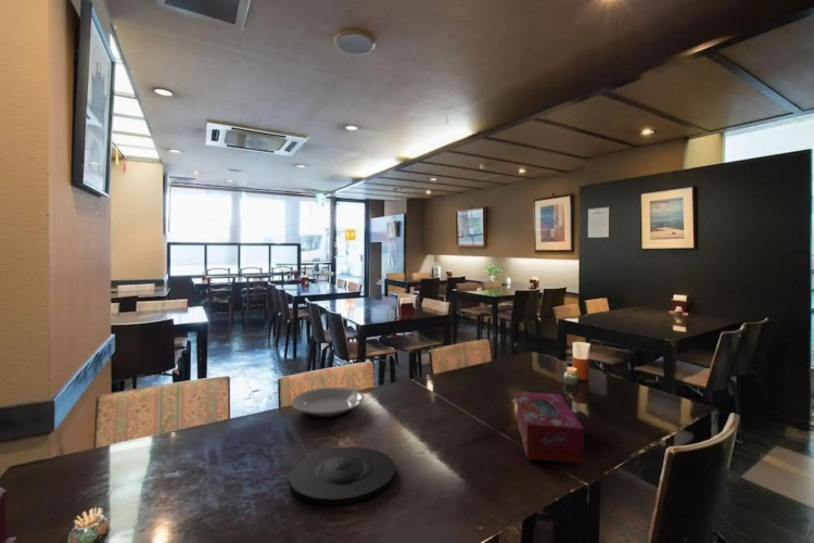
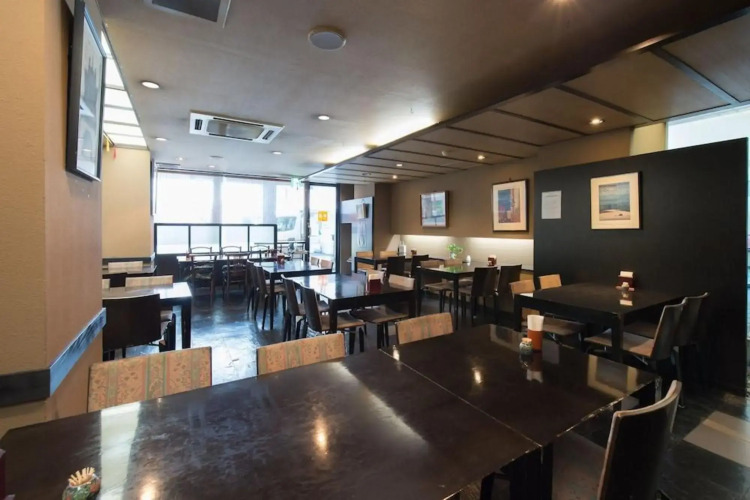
- plate (343, 468)
- tissue box (545, 422)
- plate (328, 404)
